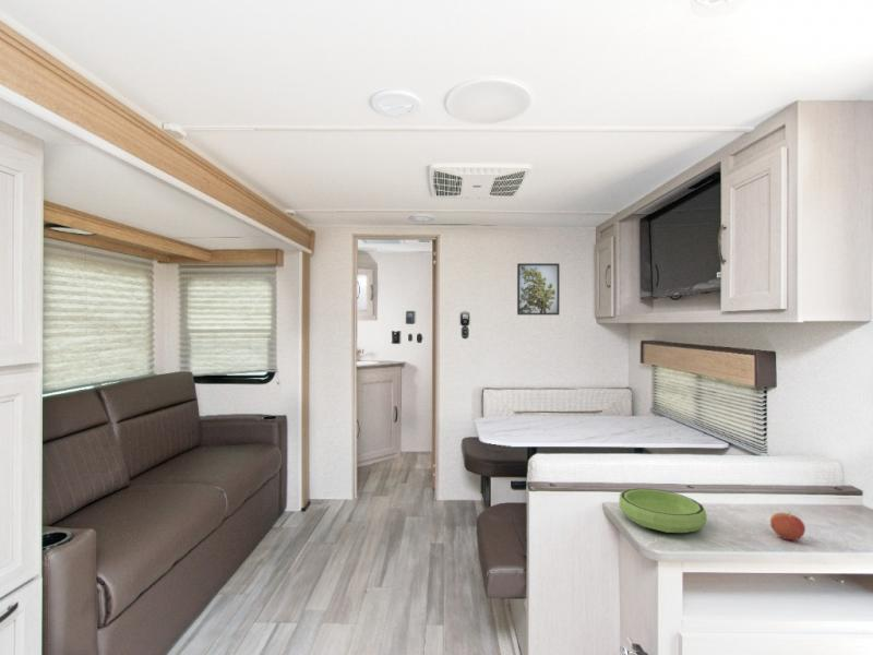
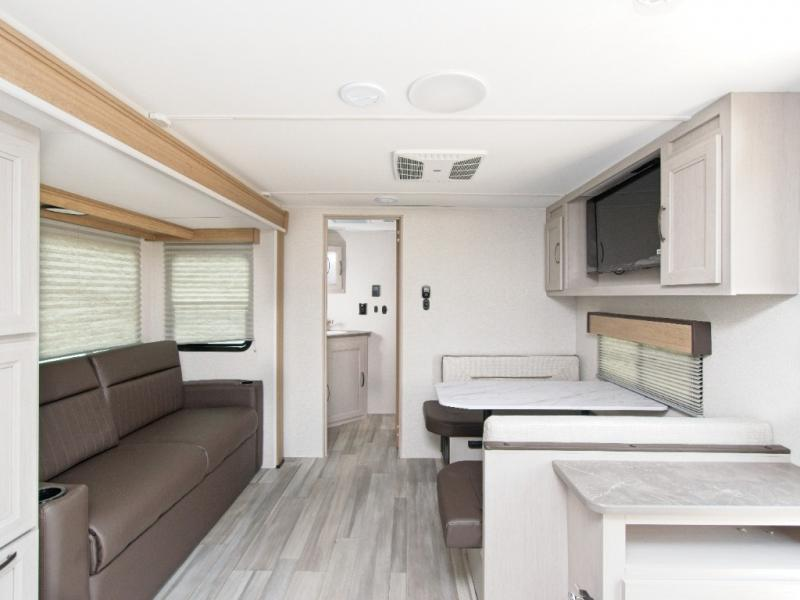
- bowl (660, 510)
- apple (787, 524)
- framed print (538, 288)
